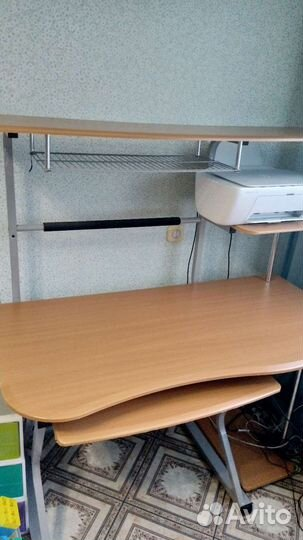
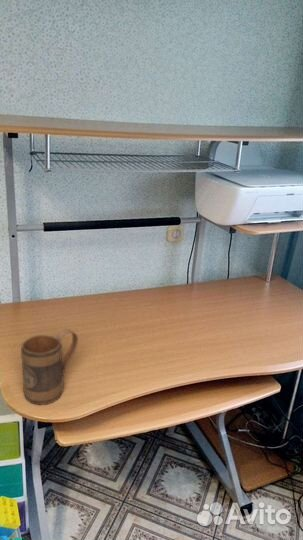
+ mug (51, 363)
